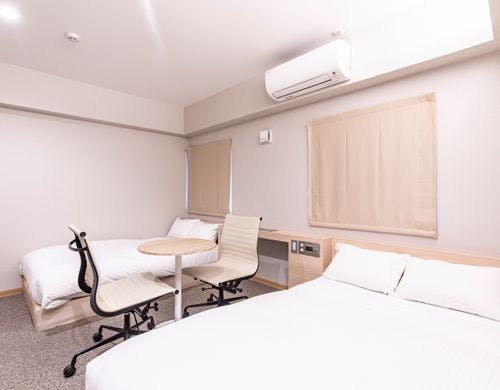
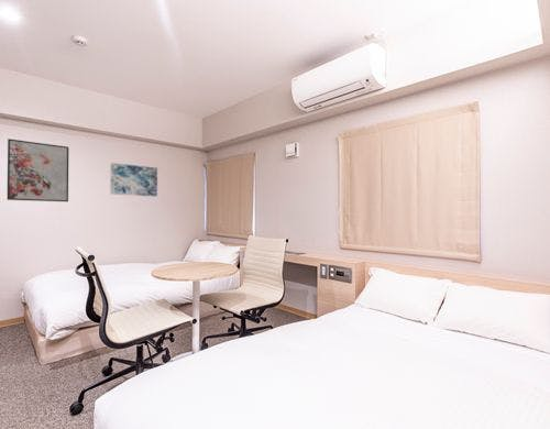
+ wall art (134, 180)
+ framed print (38, 172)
